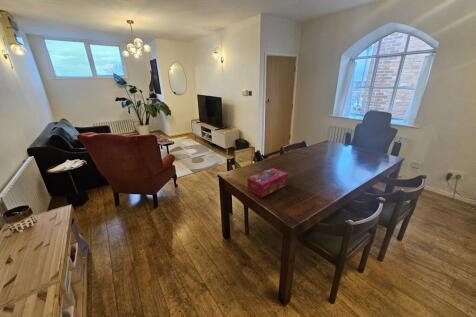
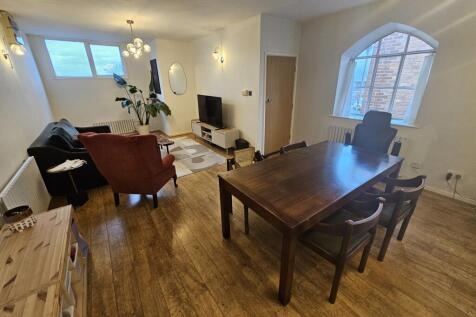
- tissue box (267, 181)
